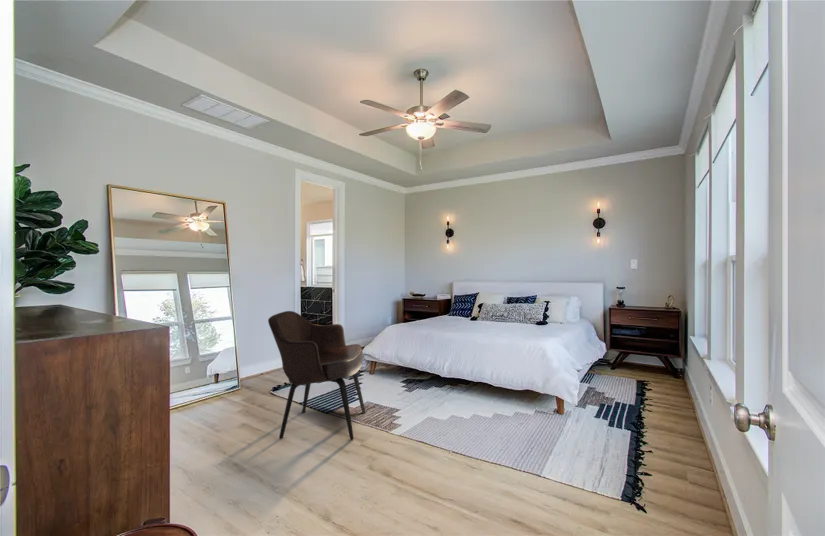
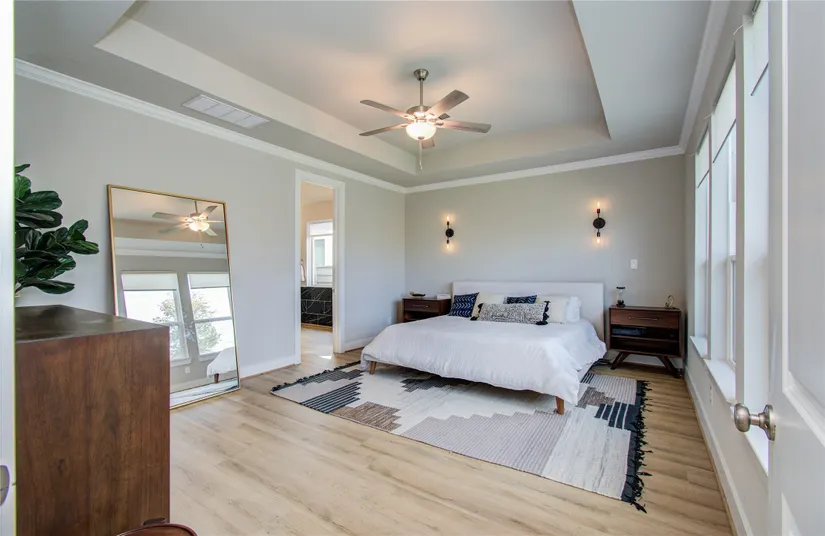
- armchair (318, 368)
